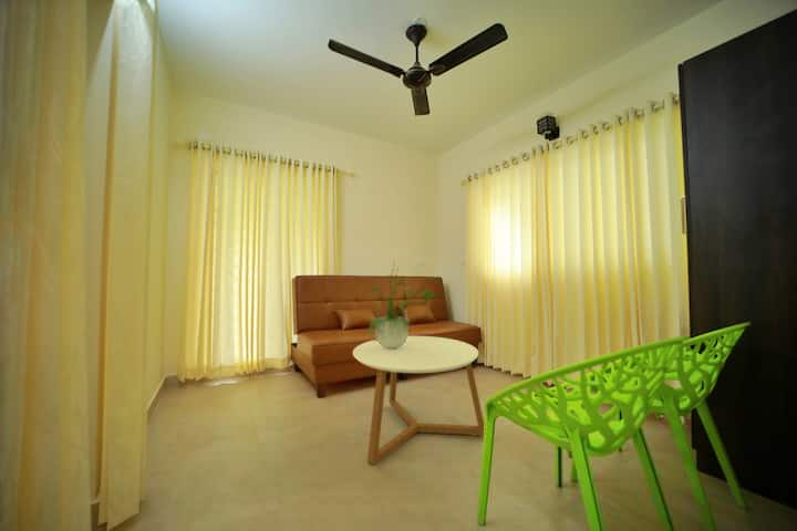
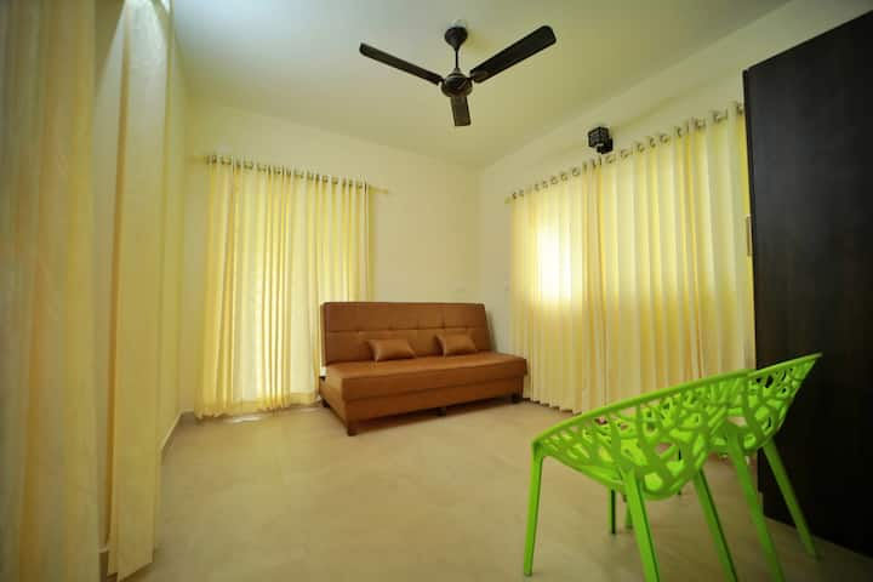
- coffee table (395, 391)
- potted plant (402, 300)
